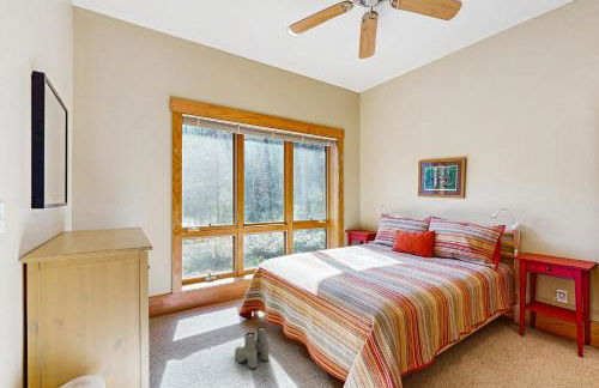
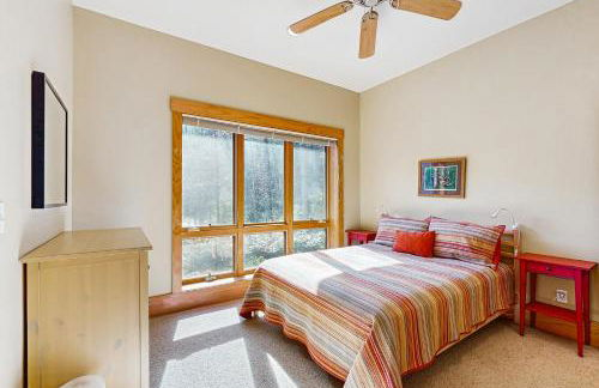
- boots (252, 342)
